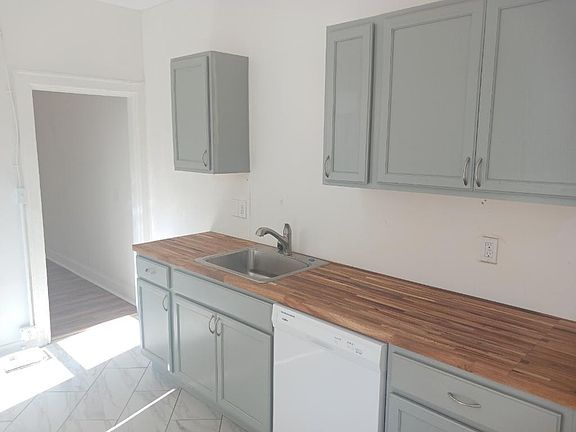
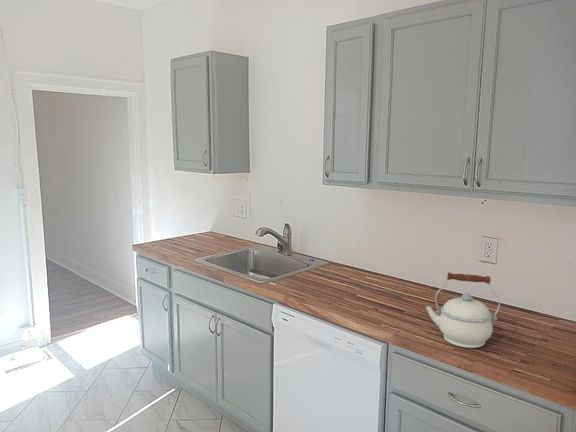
+ kettle (461, 307)
